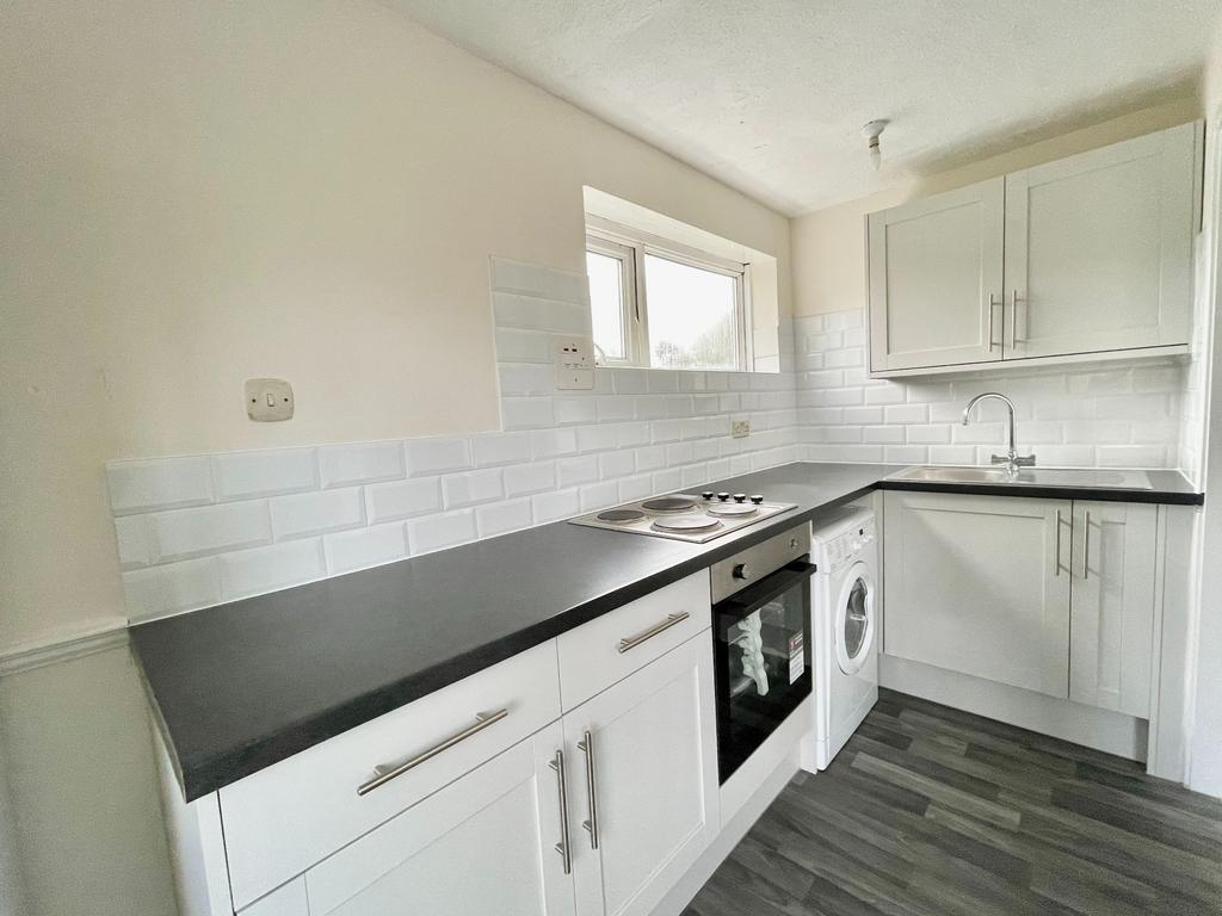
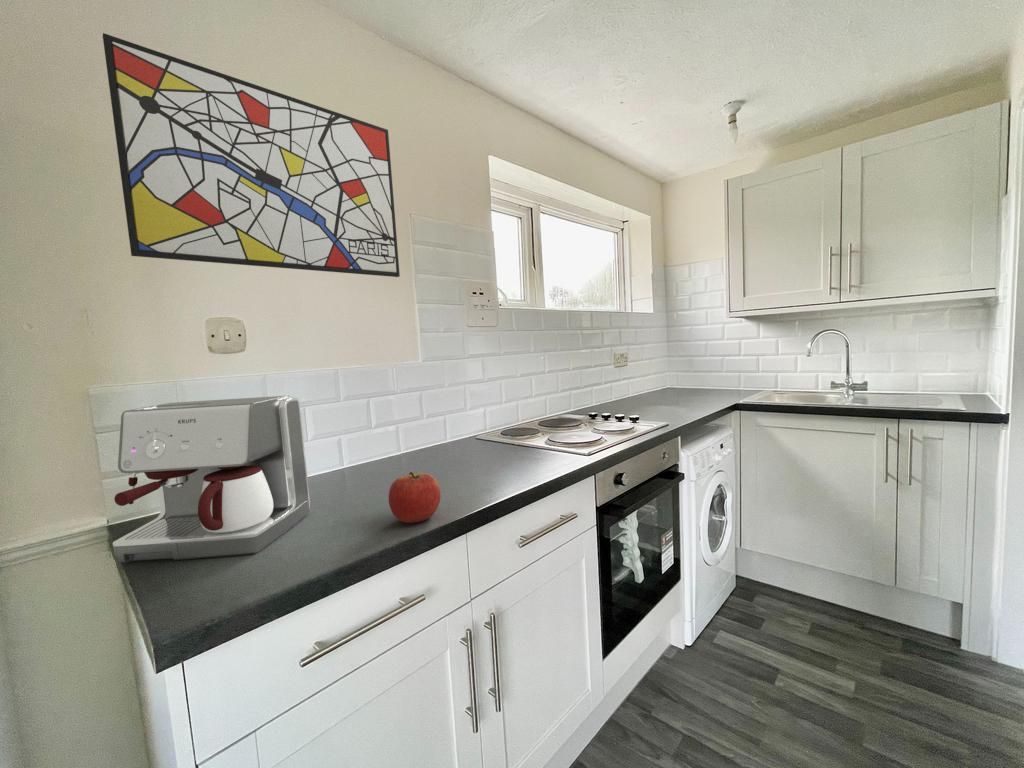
+ wall art (282, 181)
+ coffee maker (215, 469)
+ apple (414, 494)
